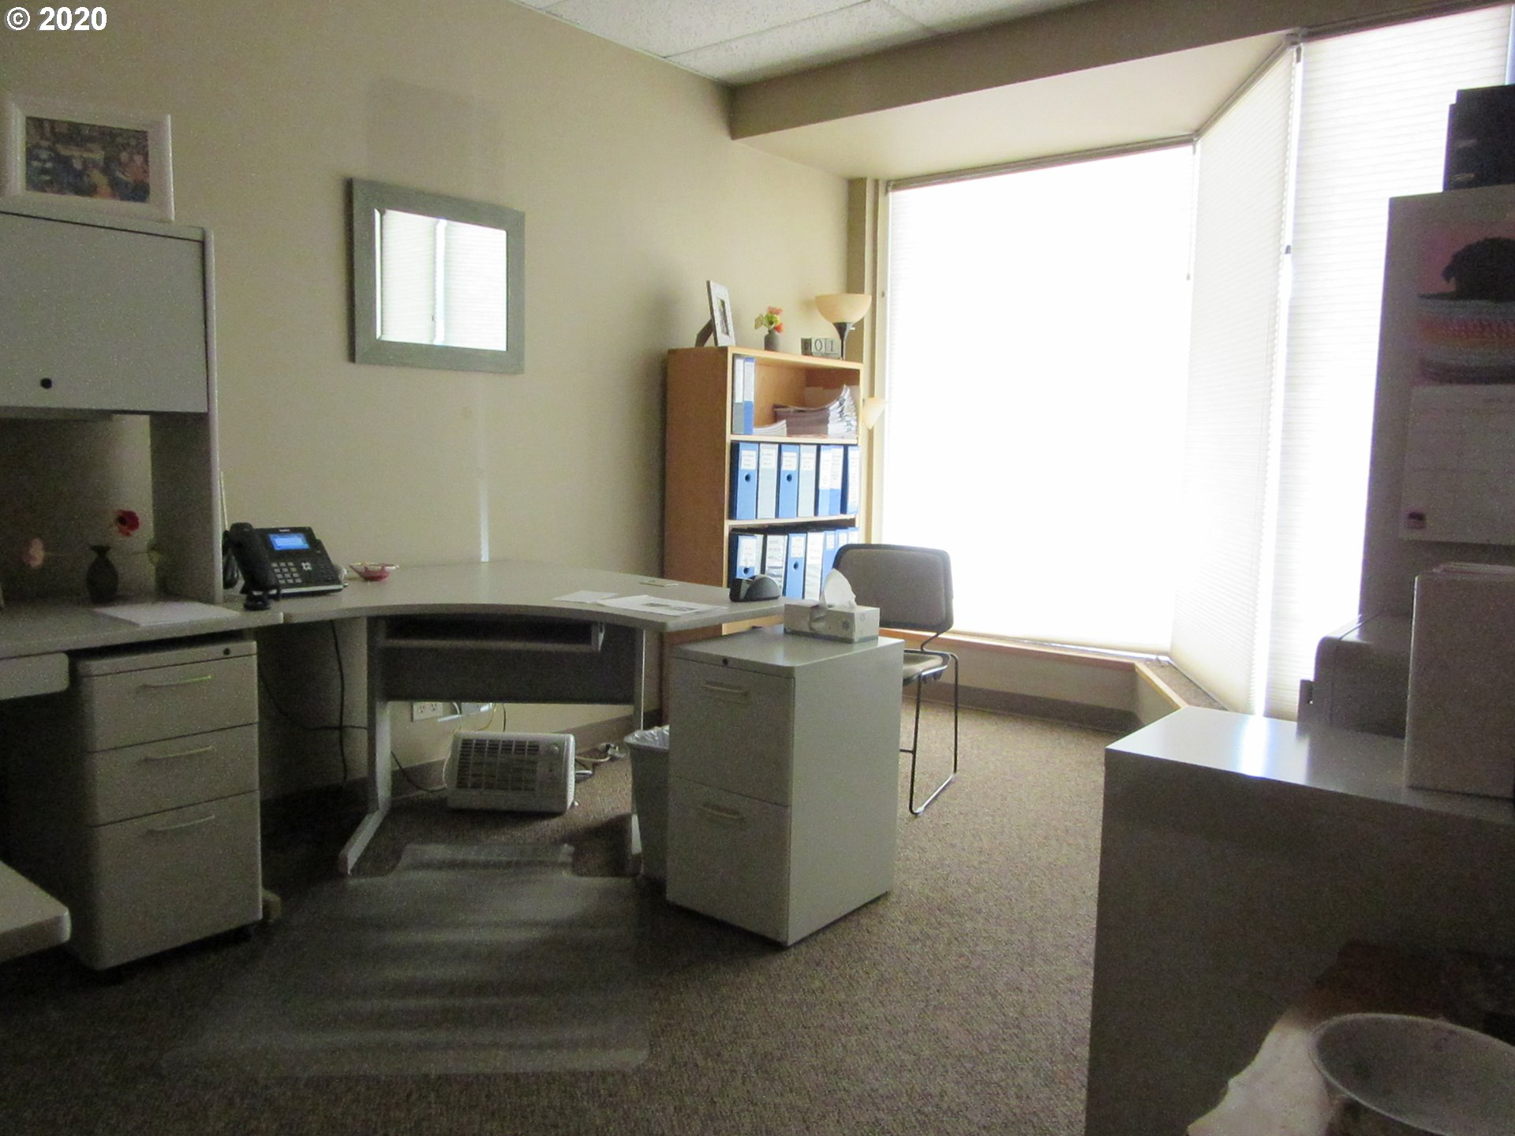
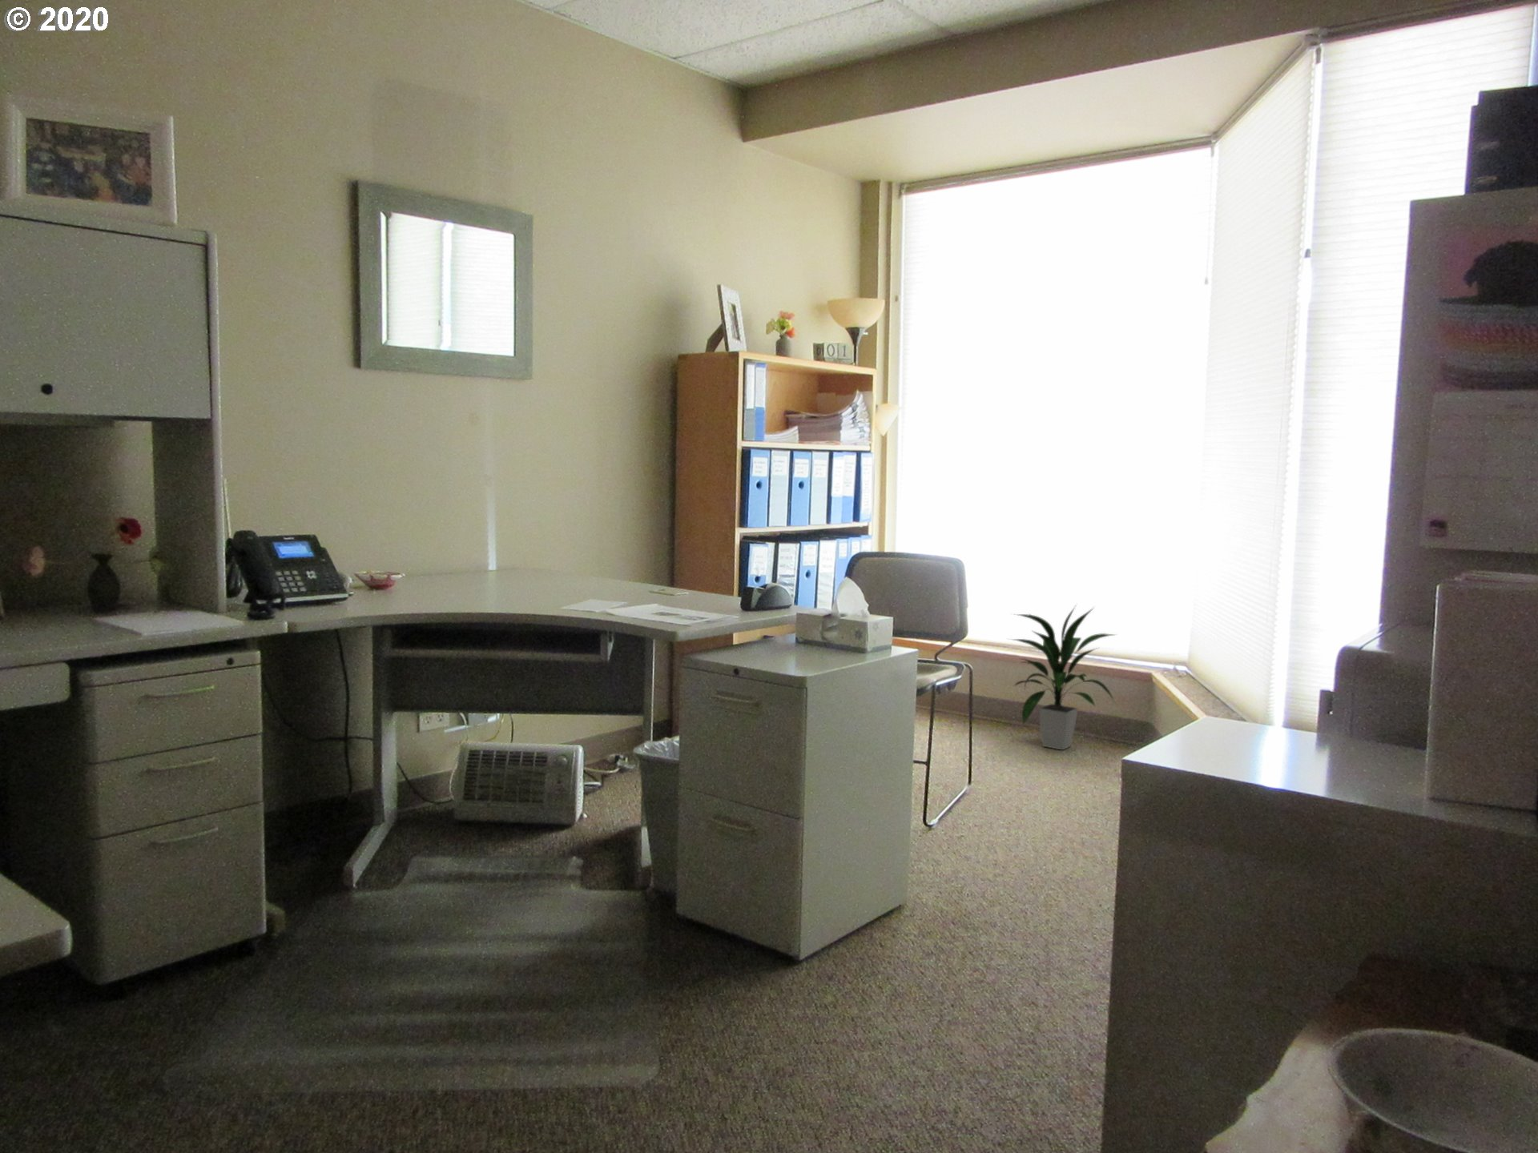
+ indoor plant (1055, 675)
